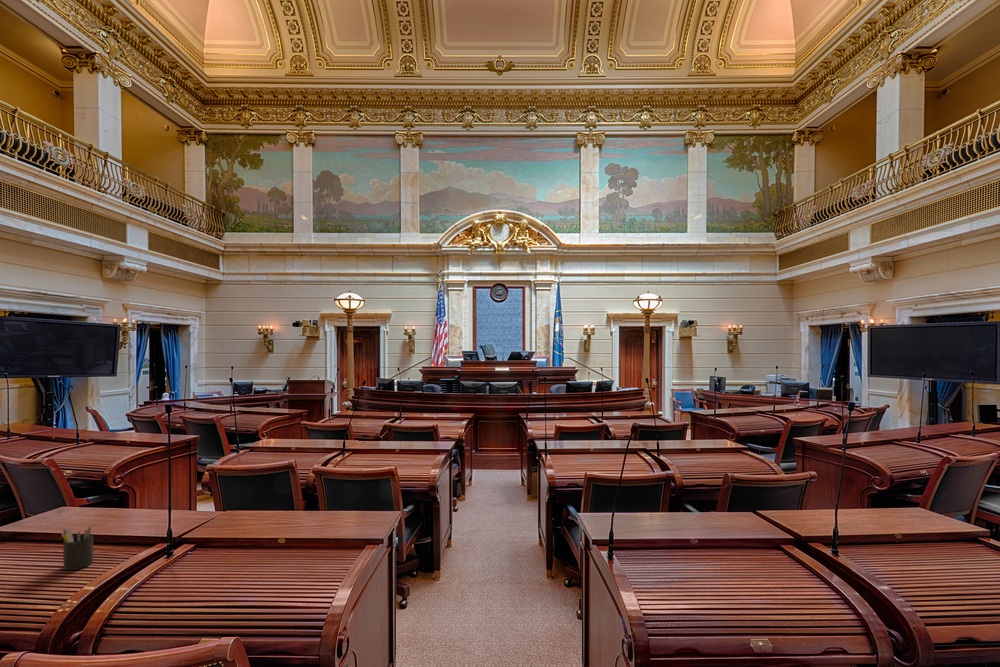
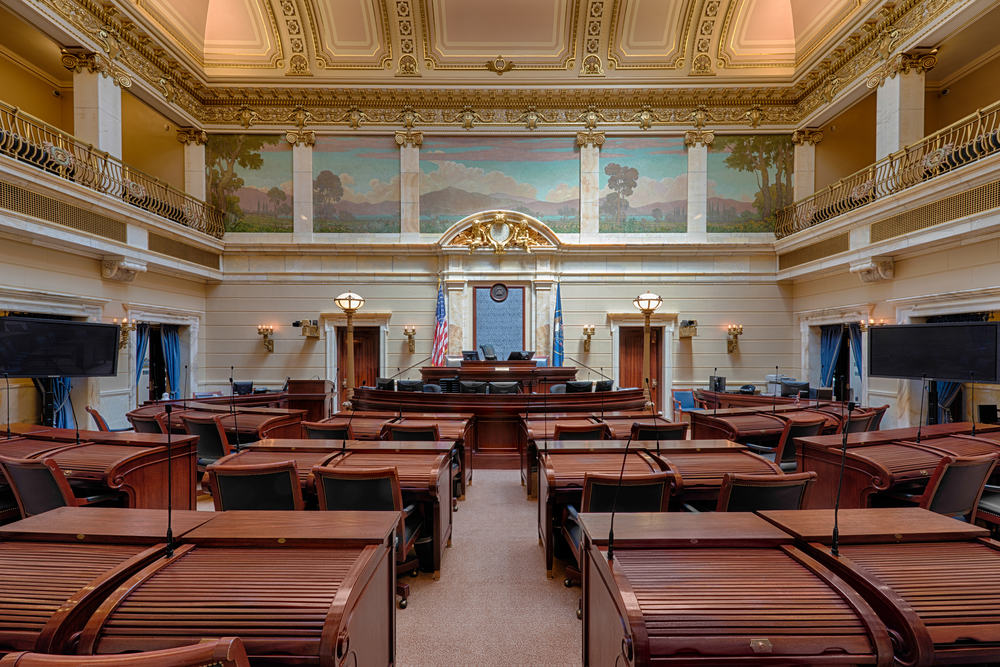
- pen holder (77, 543)
